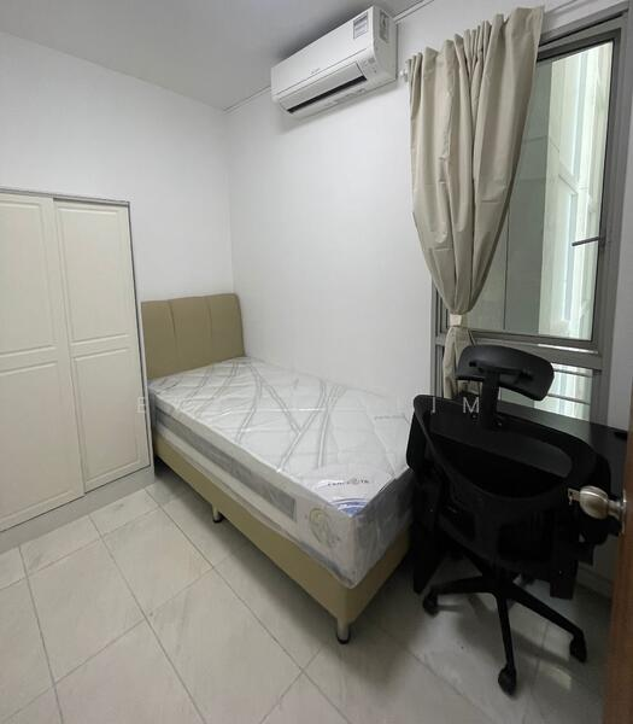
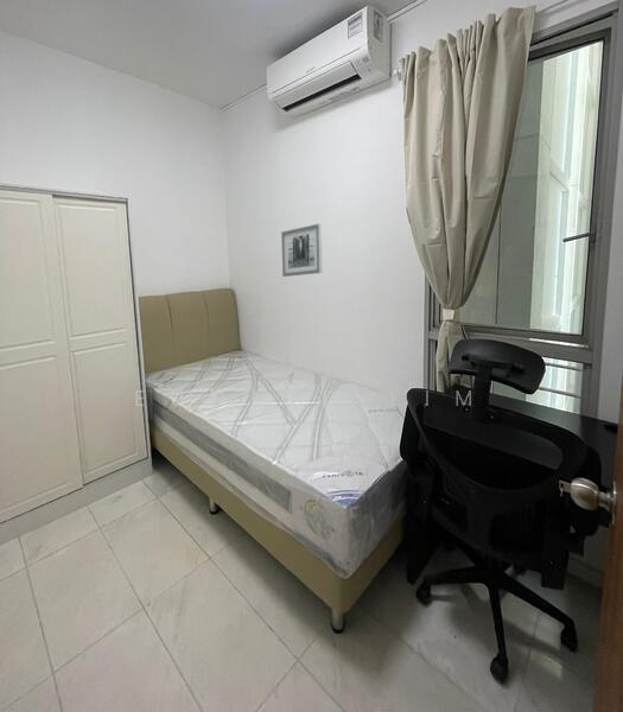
+ wall art (300, 252)
